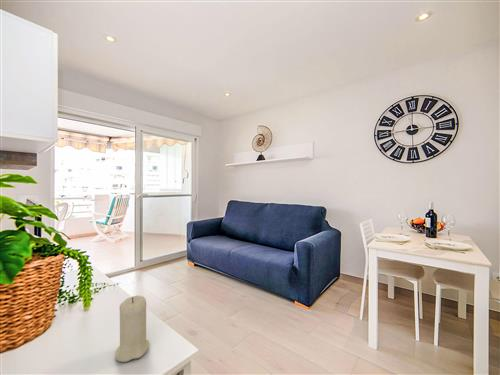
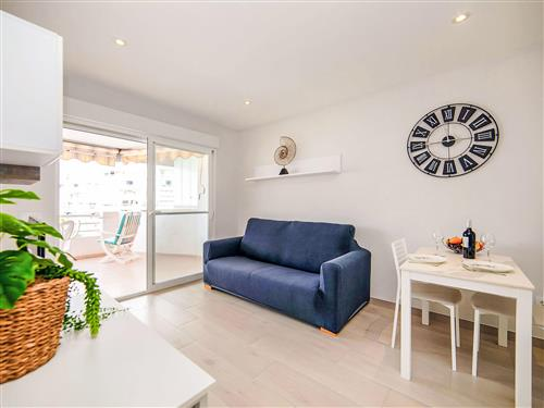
- candle (132, 323)
